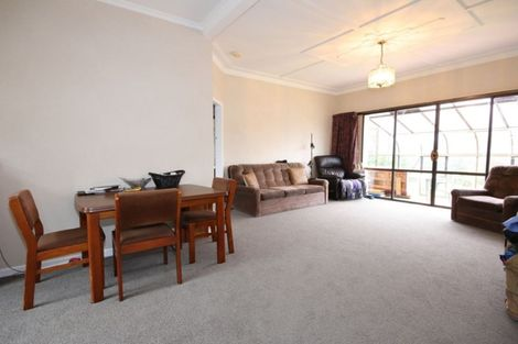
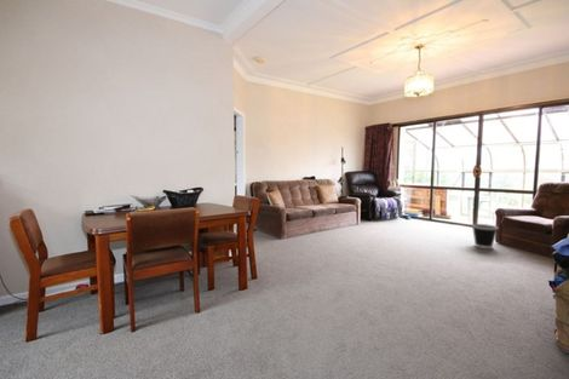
+ wastebasket (483, 236)
